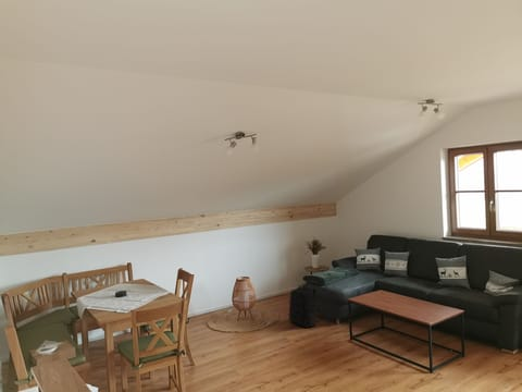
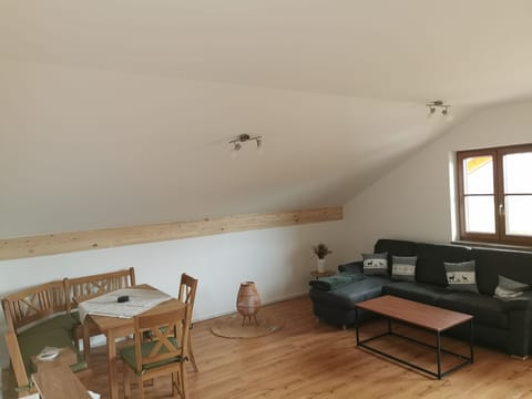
- backpack (304, 303)
